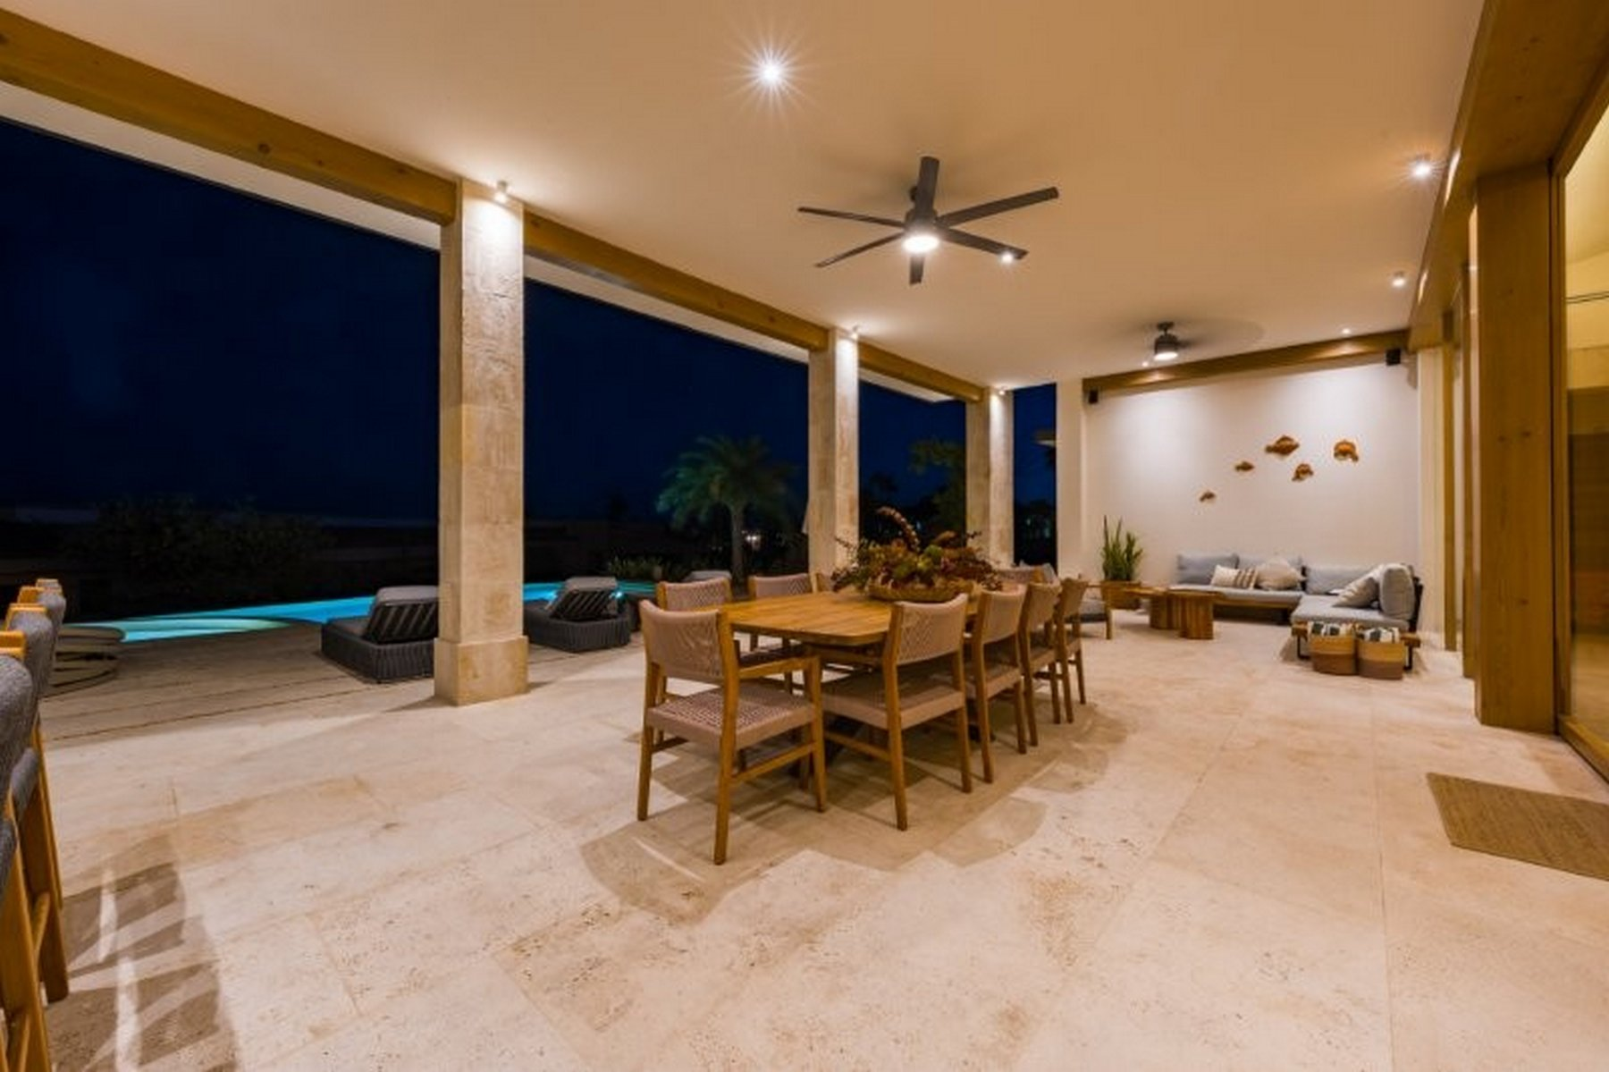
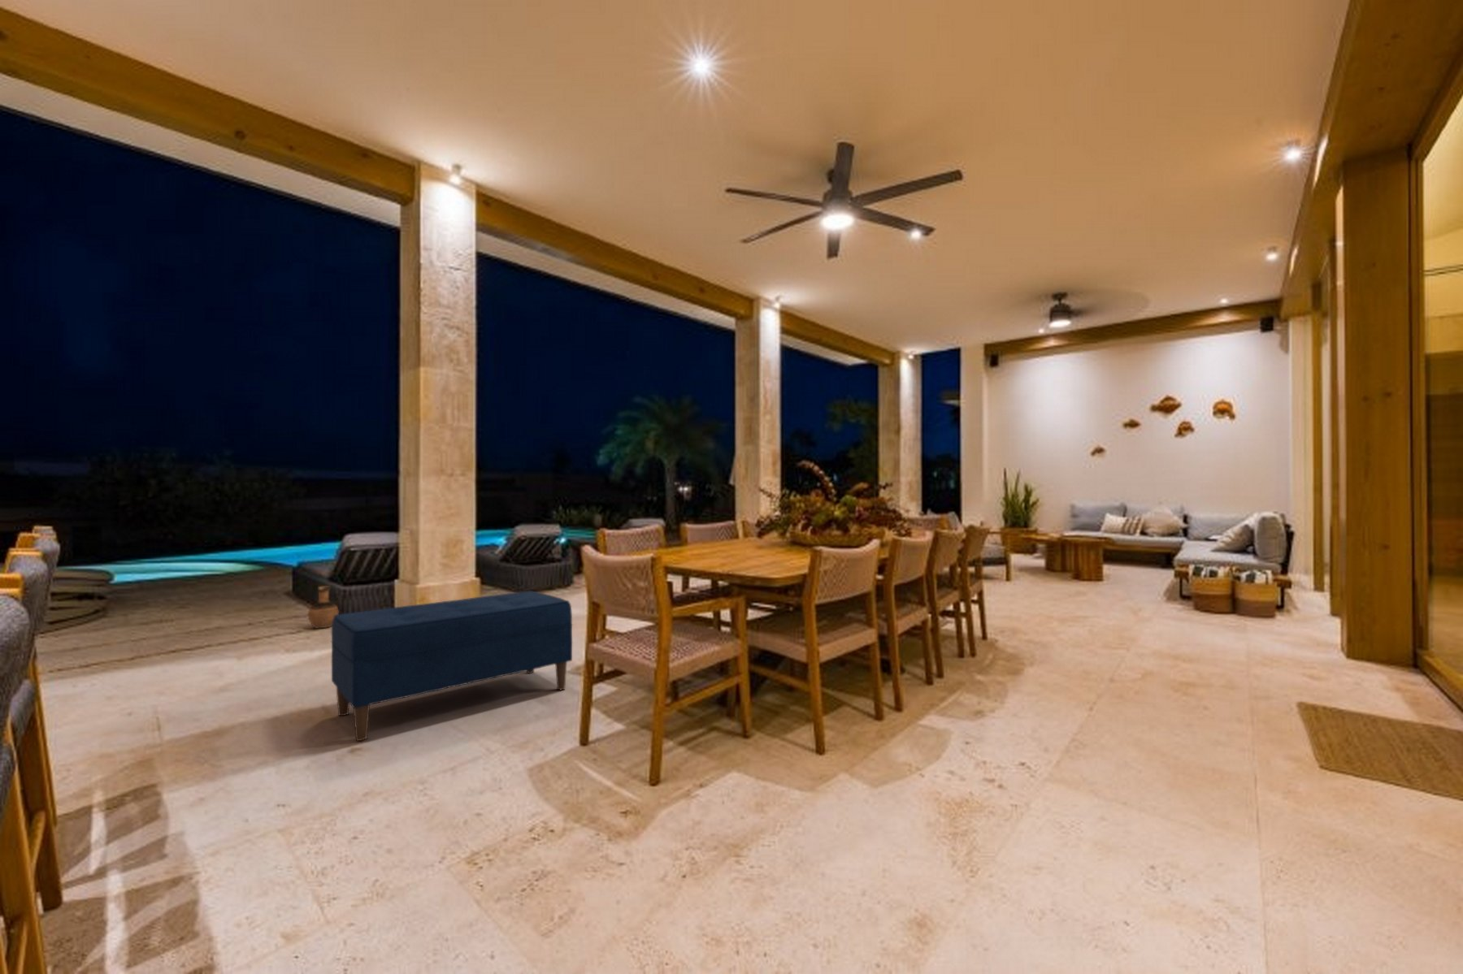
+ bench (458, 654)
+ ceramic jug (323, 605)
